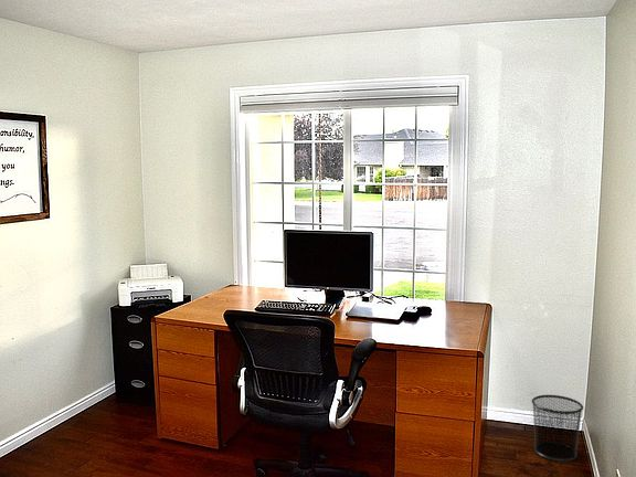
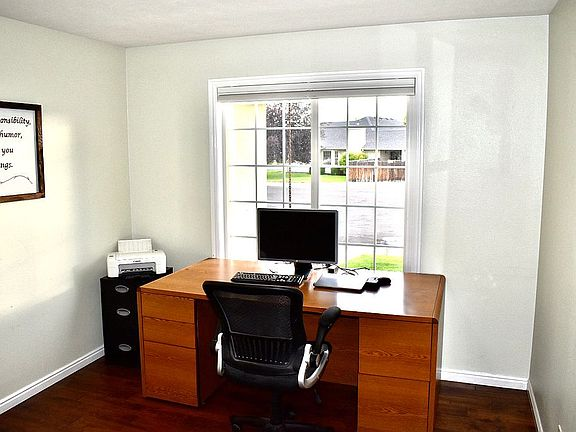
- waste bin (556, 427)
